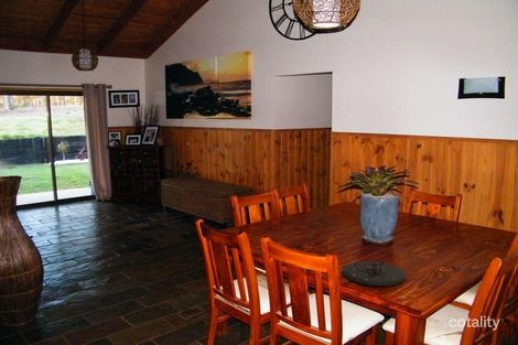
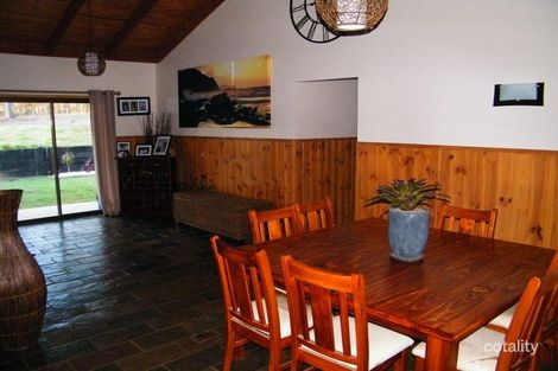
- plate (374, 268)
